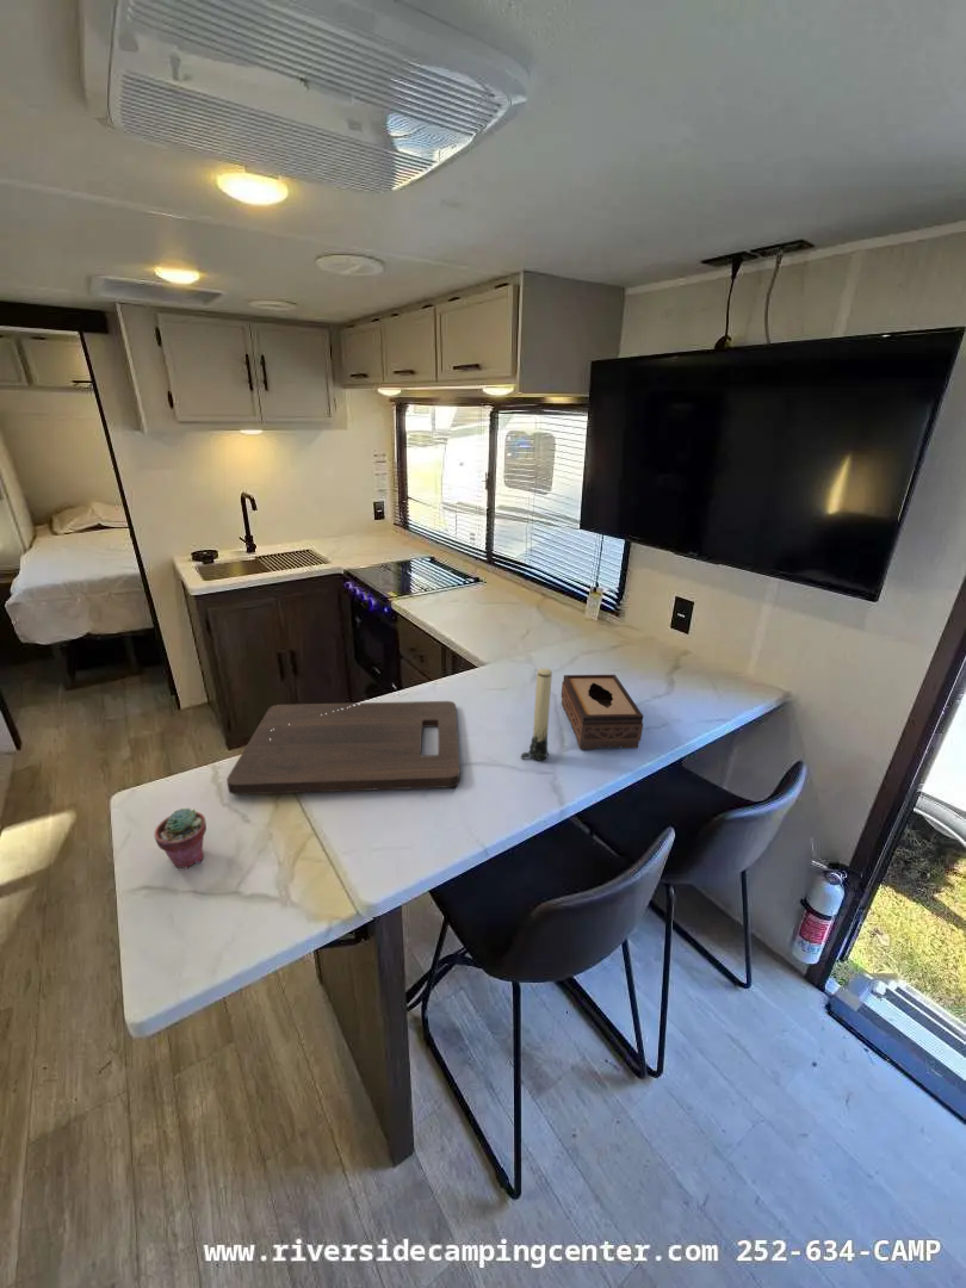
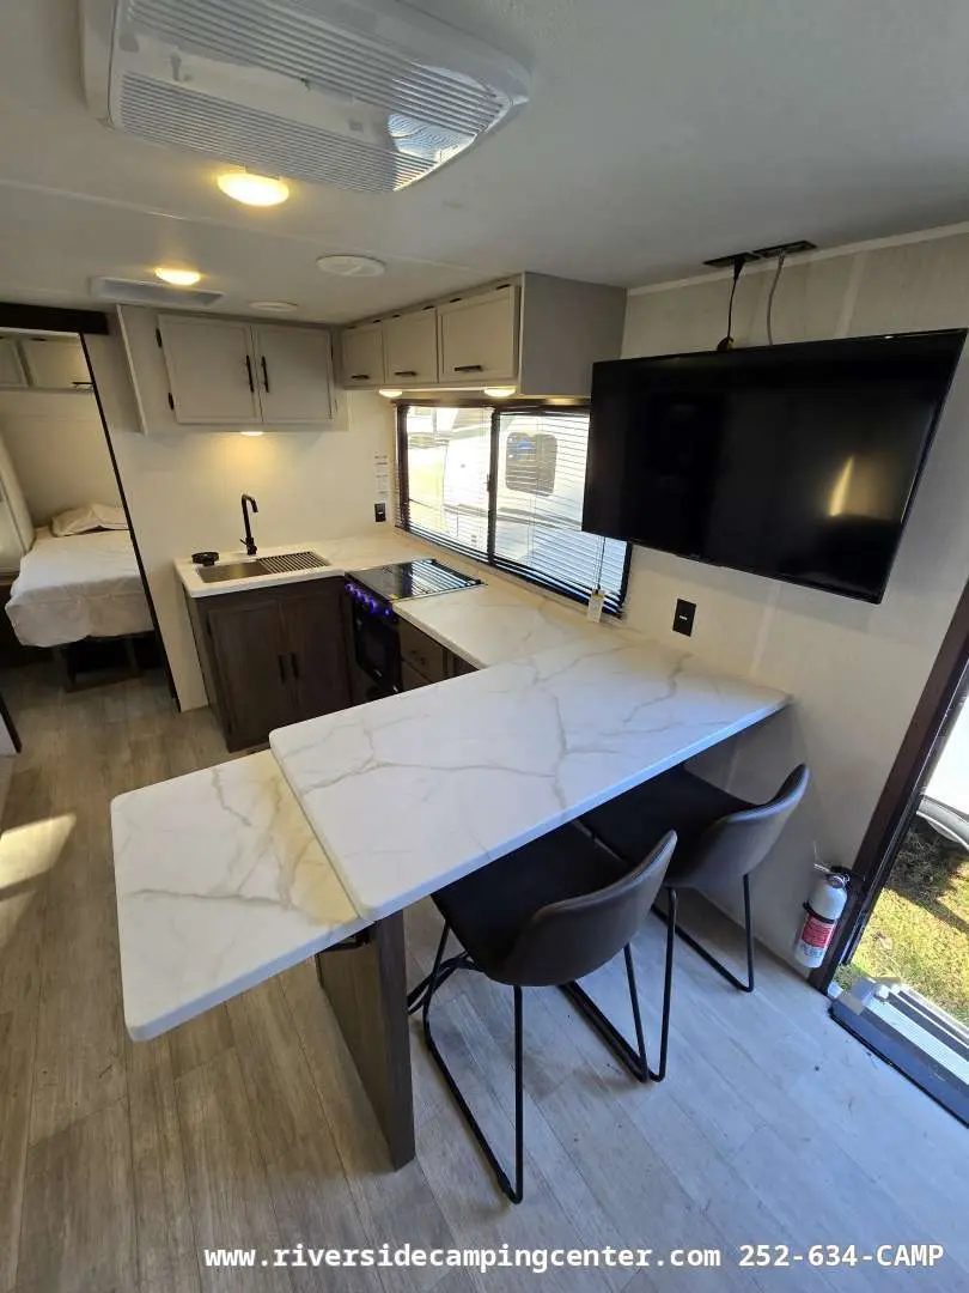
- candle (535, 714)
- potted succulent (182, 835)
- cutting board (355, 741)
- tissue box (599, 708)
